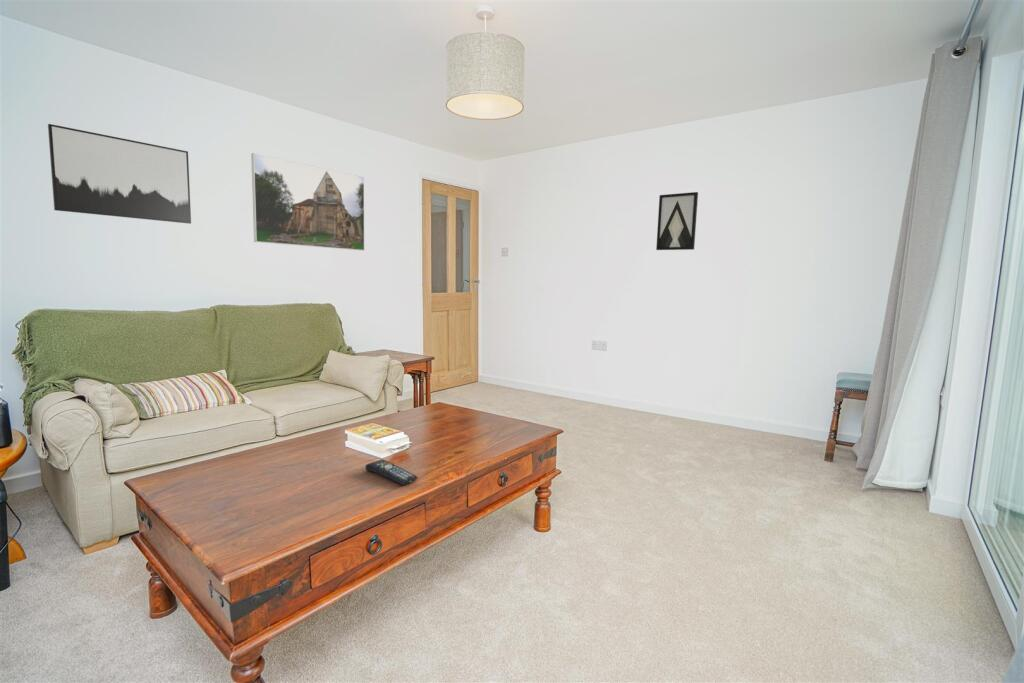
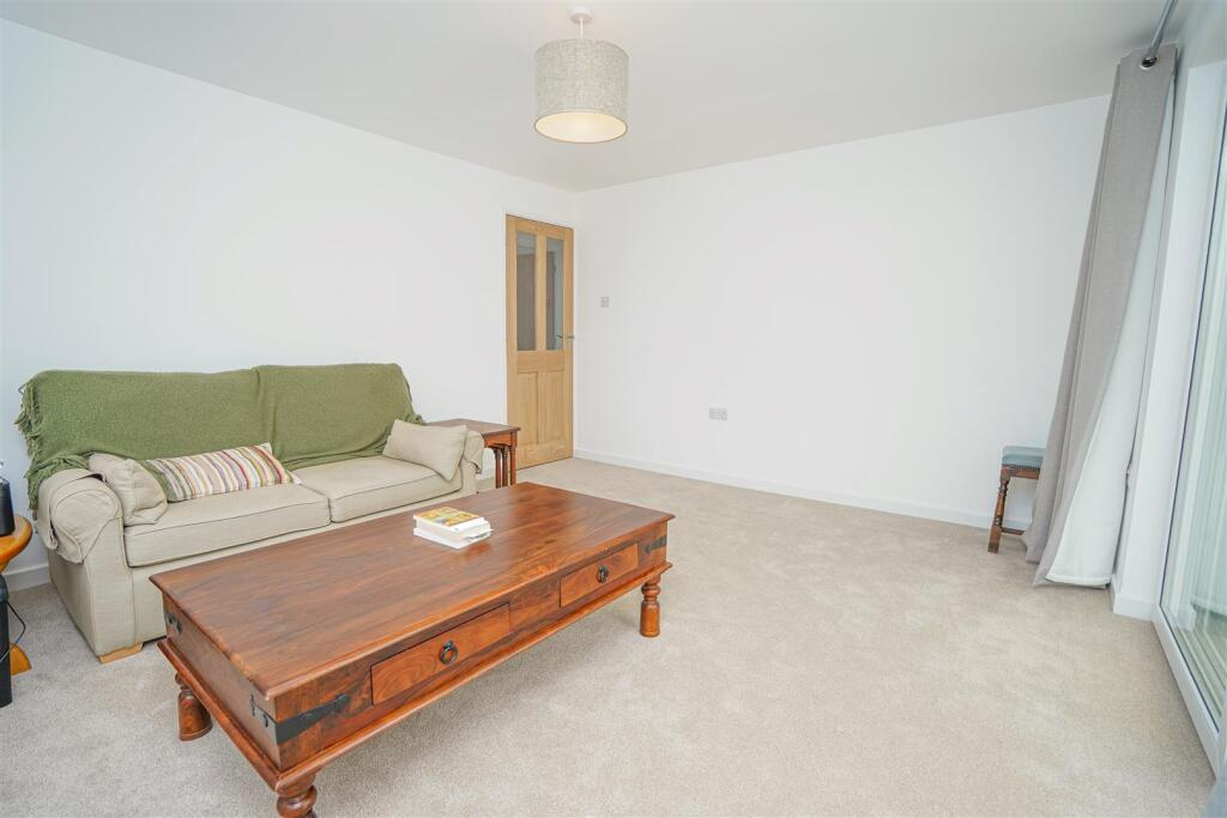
- wall art (126, 178)
- remote control (390, 471)
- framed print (313, 206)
- wall art (676, 221)
